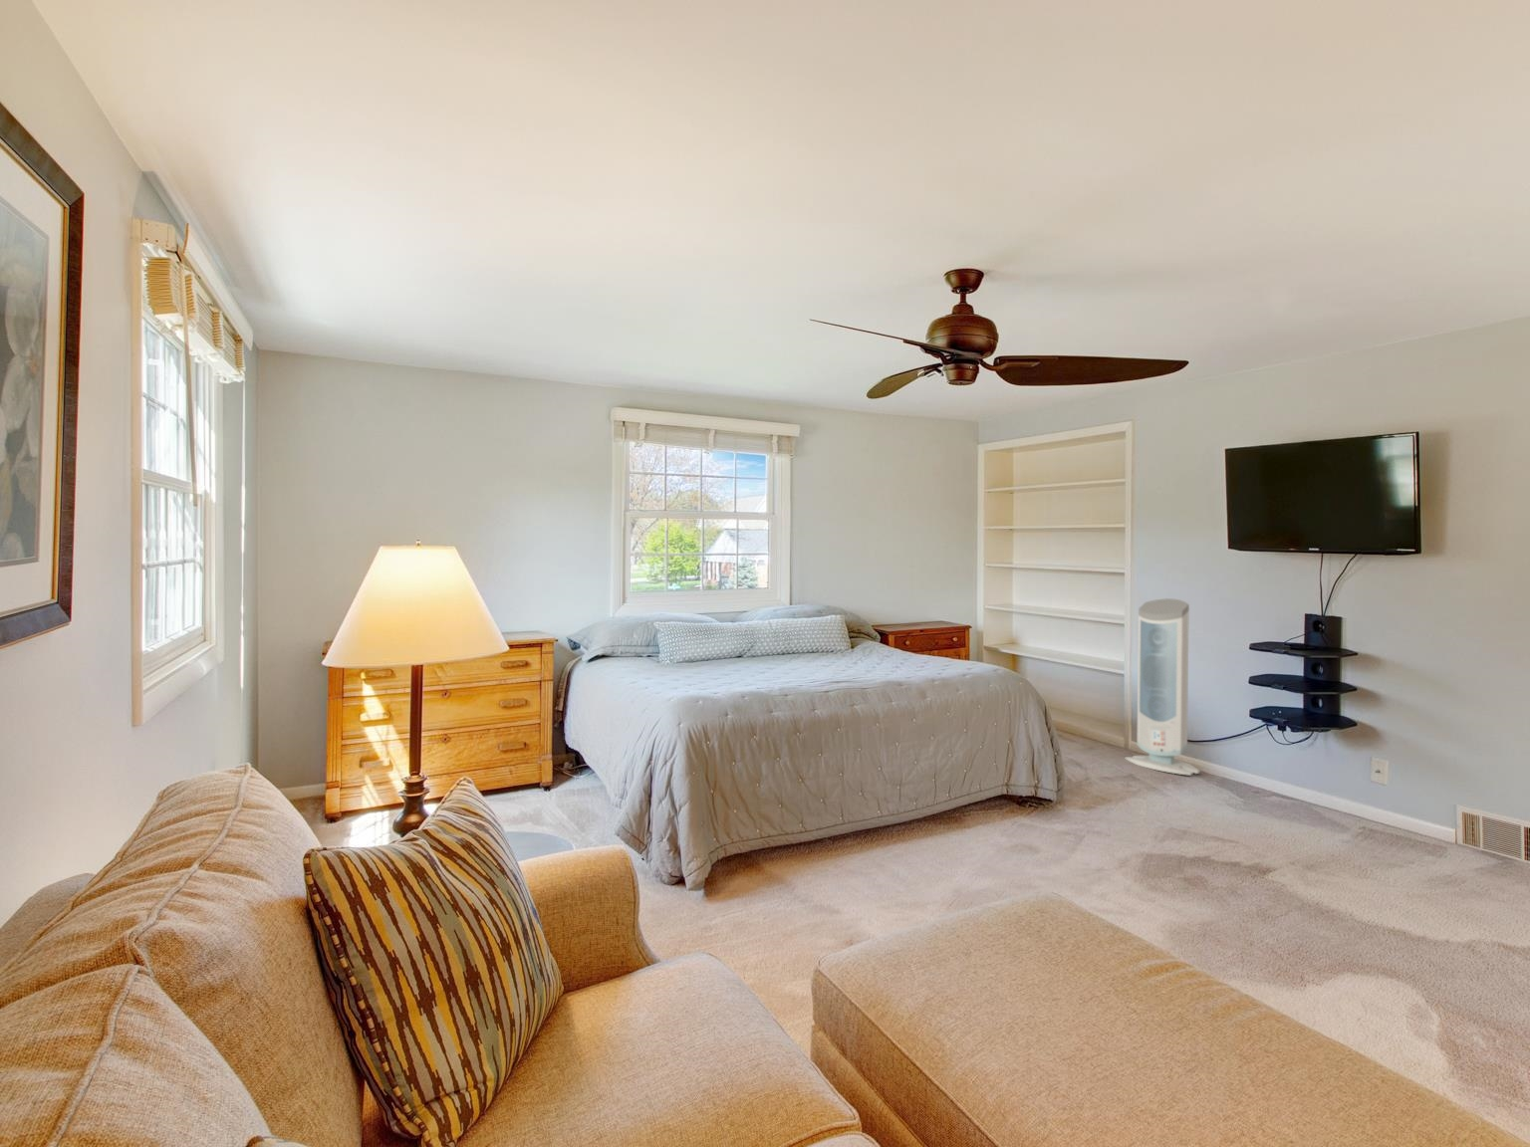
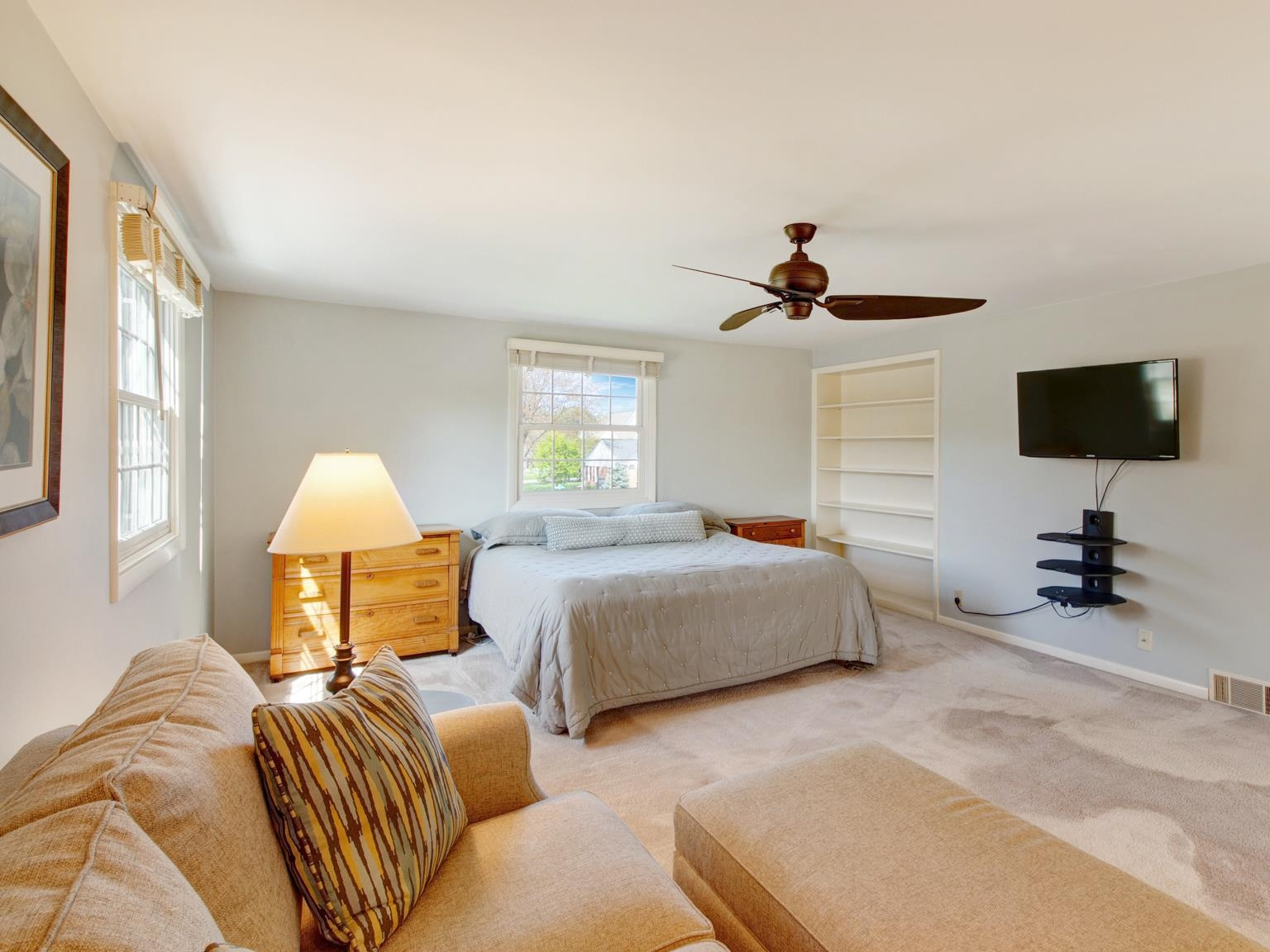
- air purifier (1163, 682)
